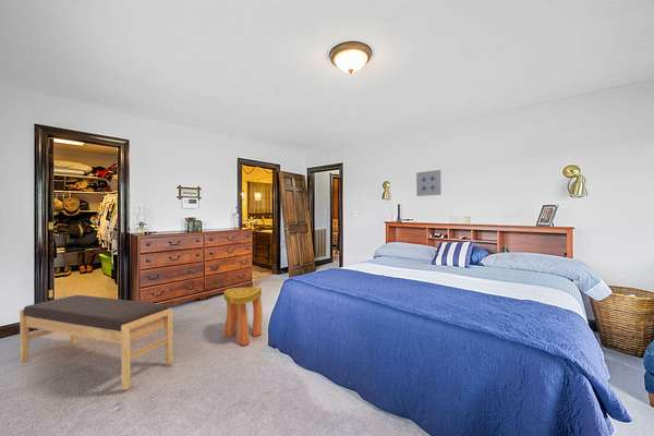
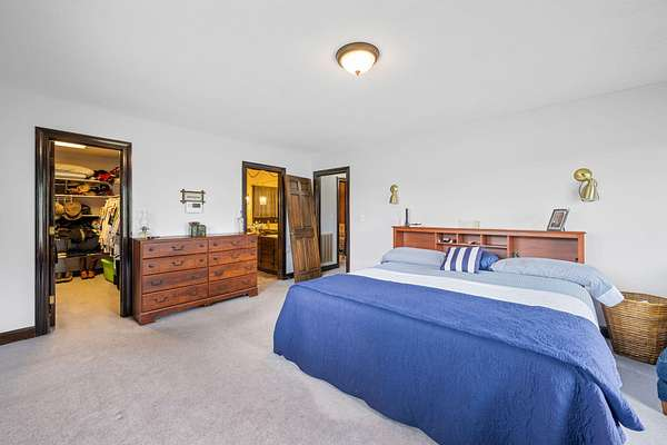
- wall art (428, 183)
- bench (96, 334)
- stool (241, 313)
